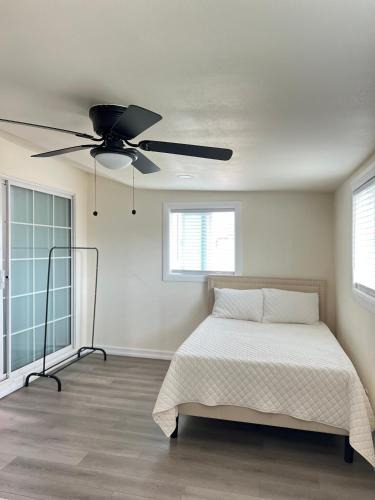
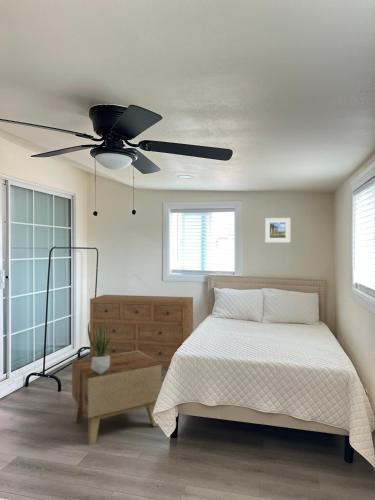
+ dresser (142, 329)
+ potted plant (99, 345)
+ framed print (277, 230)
+ side table (115, 392)
